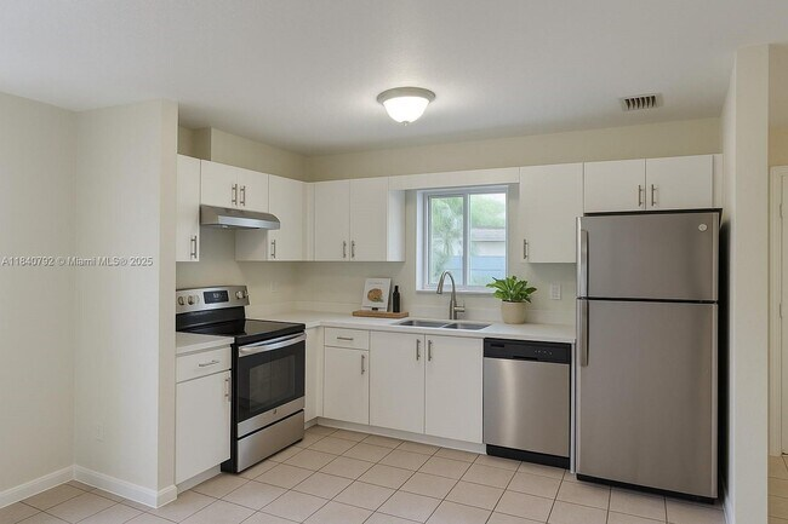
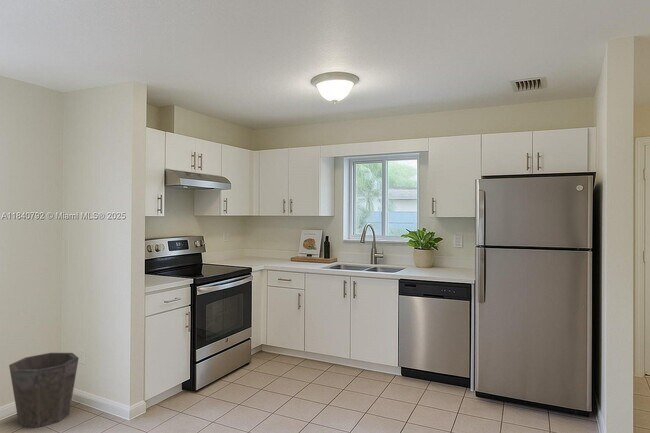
+ waste bin (44, 389)
